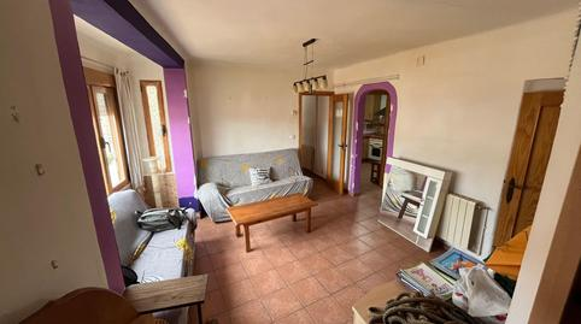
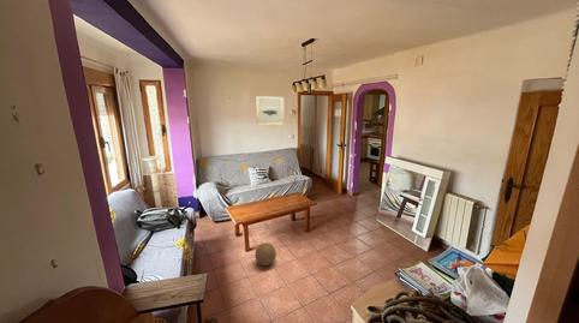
+ wall art (270, 110)
+ ball (265, 253)
